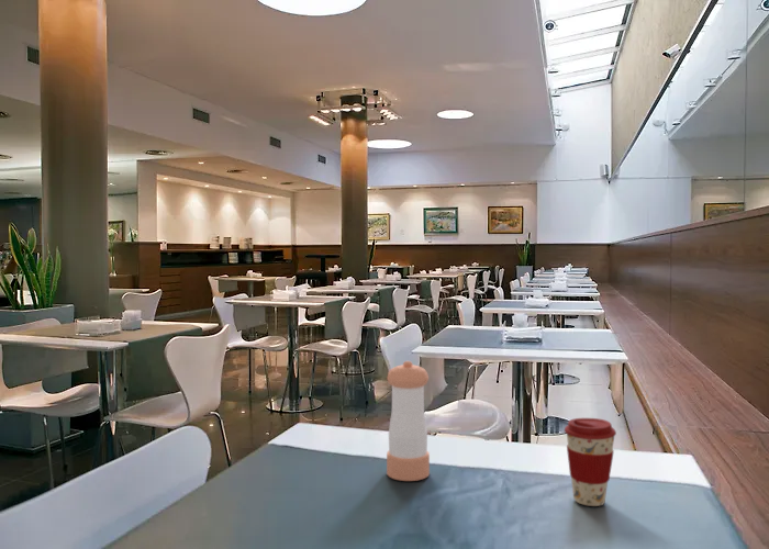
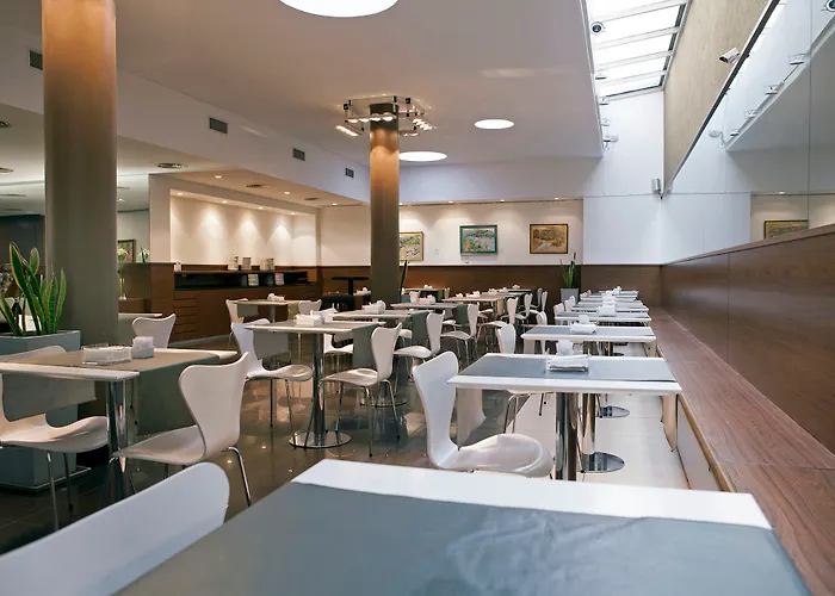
- pepper shaker (408, 417)
- coffee cup (589, 461)
